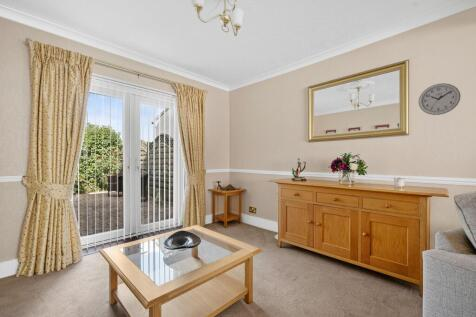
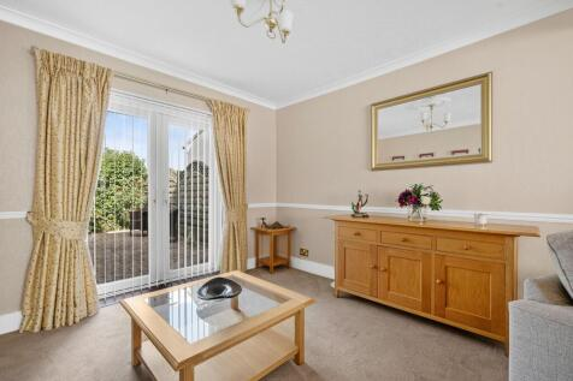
- wall clock (438, 99)
